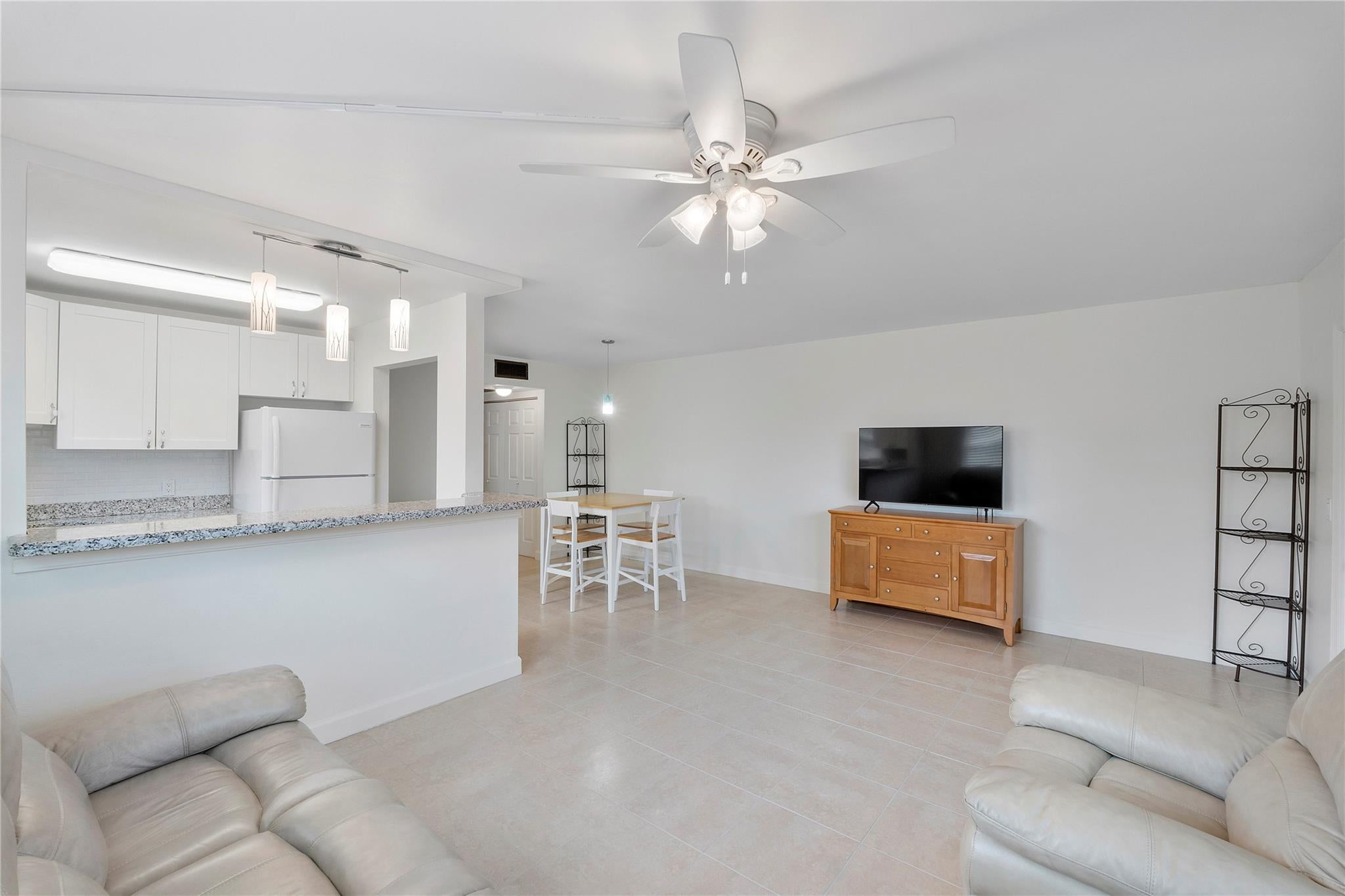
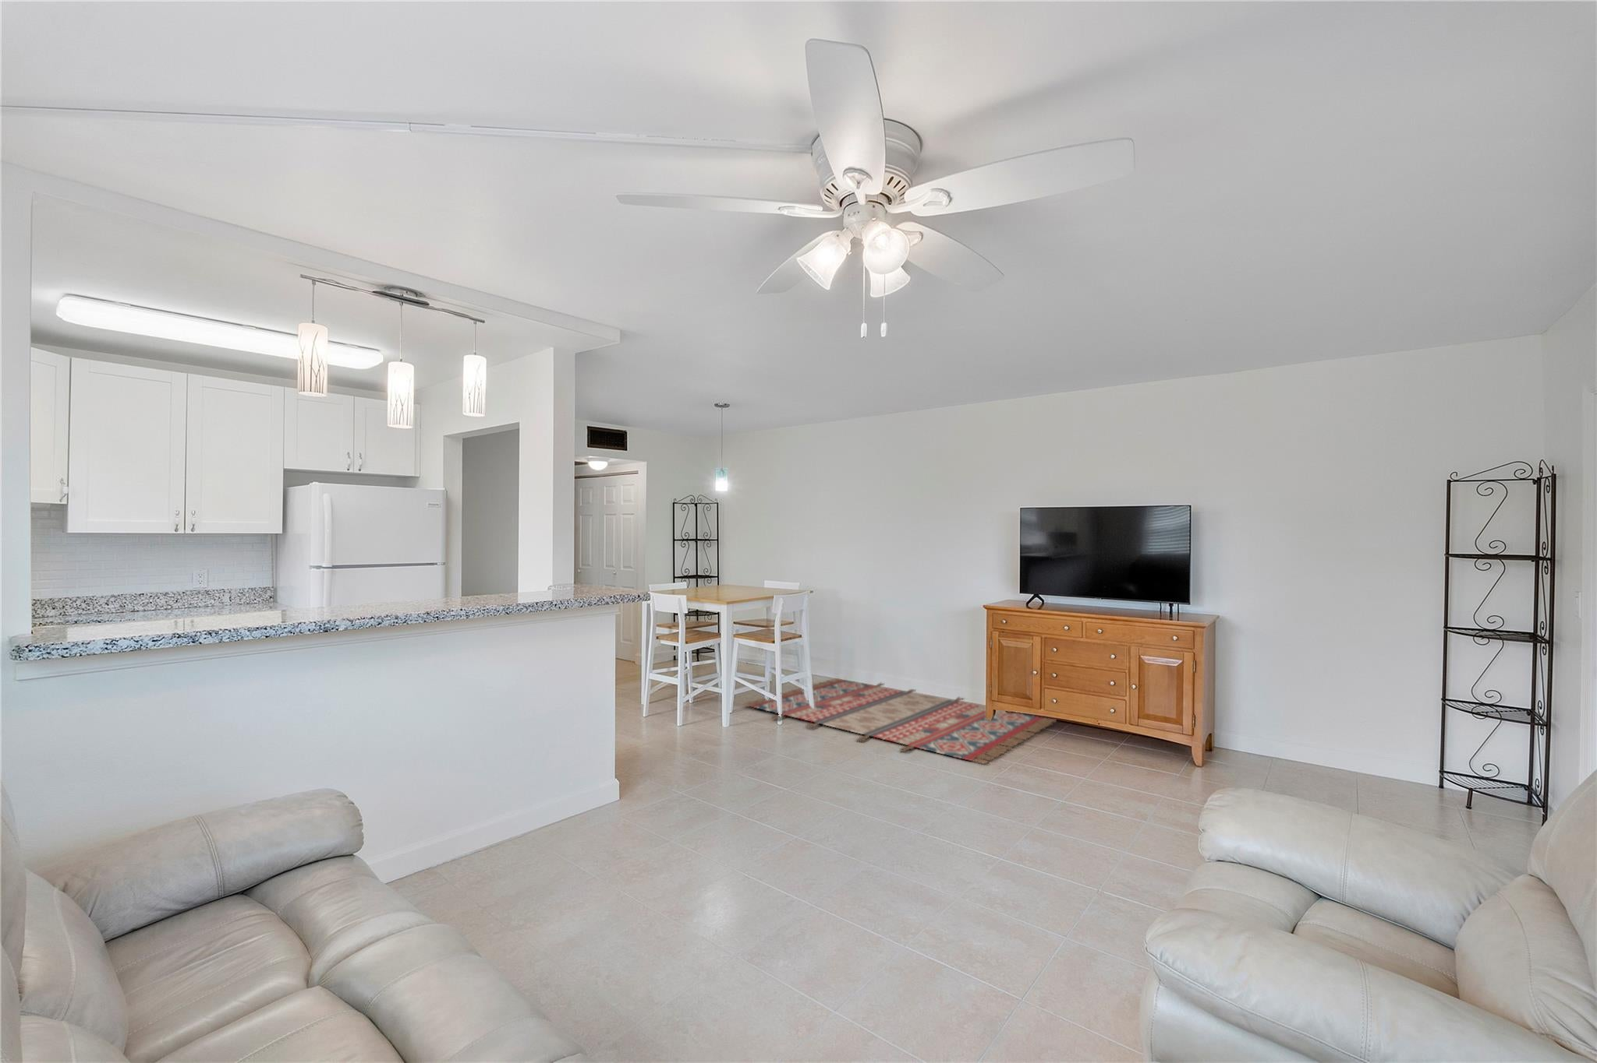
+ rug (894, 712)
